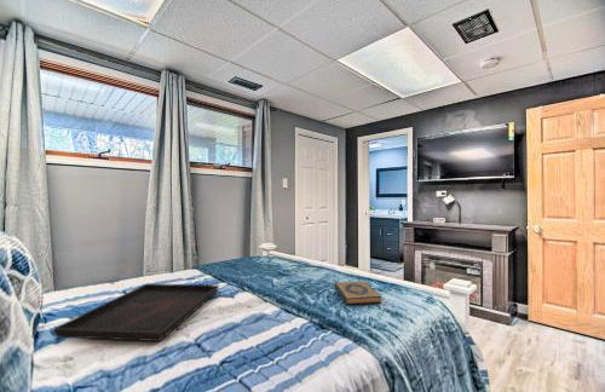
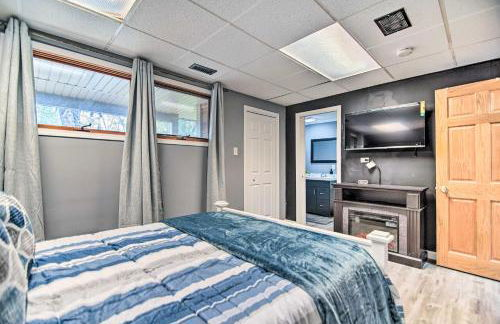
- serving tray (151, 306)
- hardback book (356, 292)
